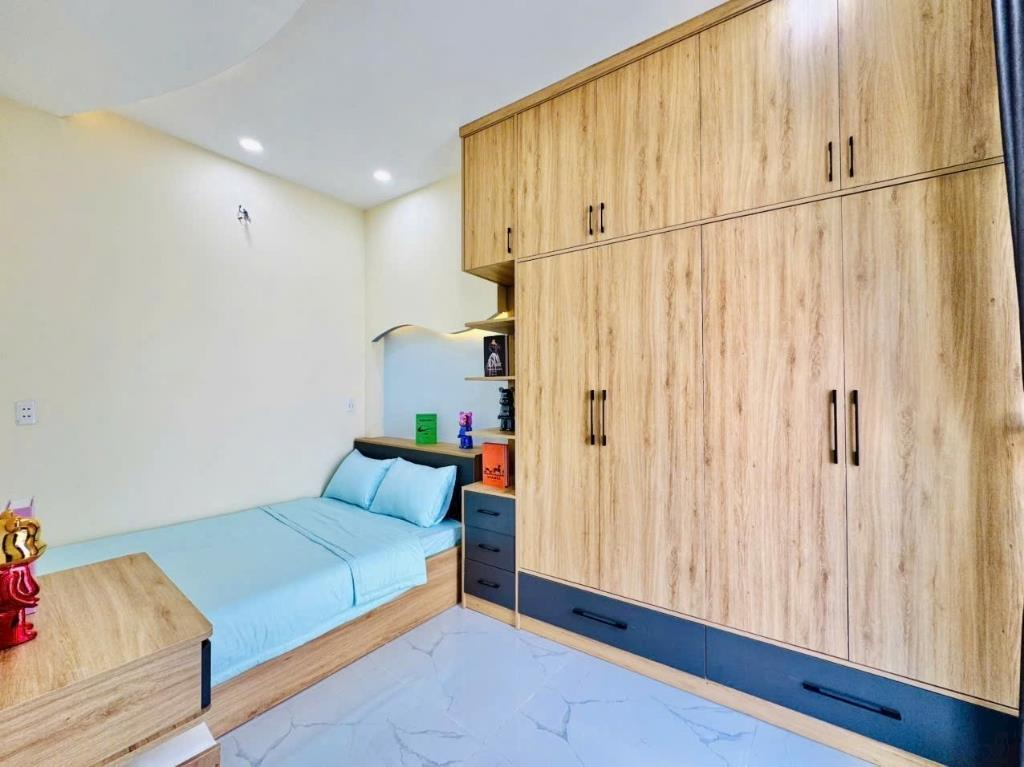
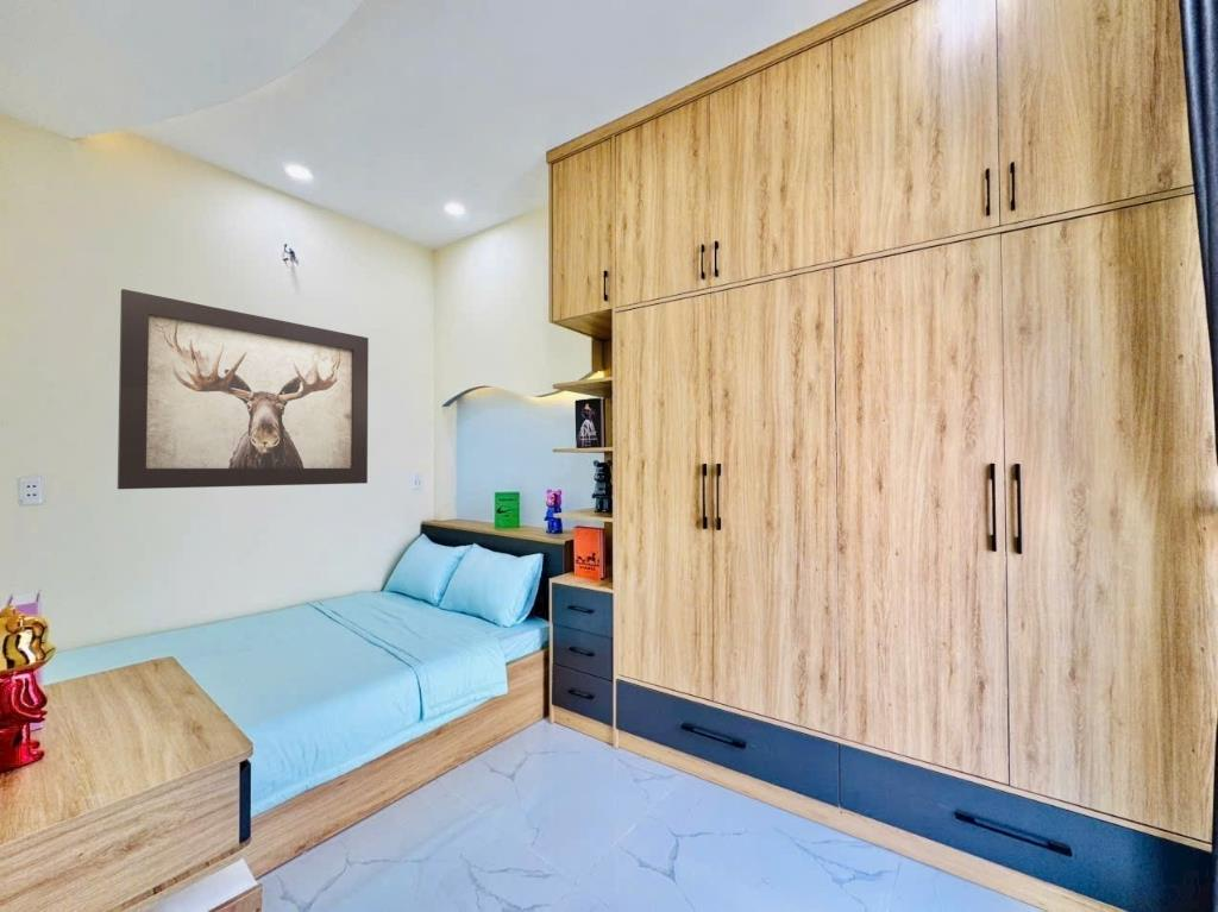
+ wall art (262, 401)
